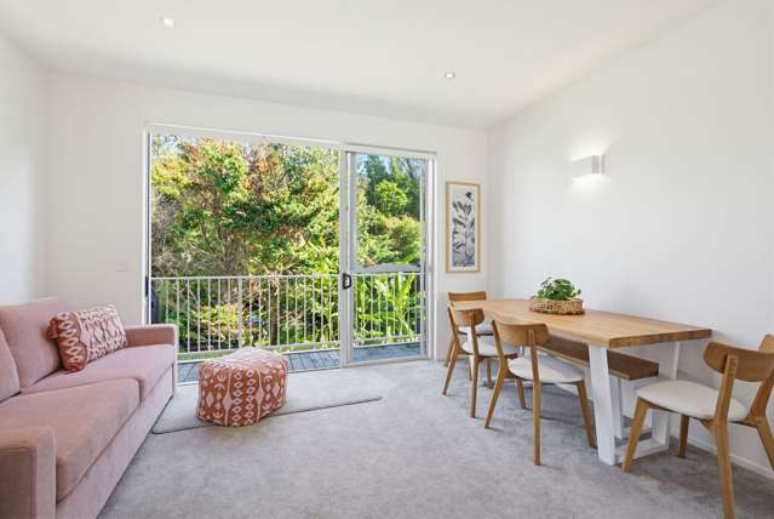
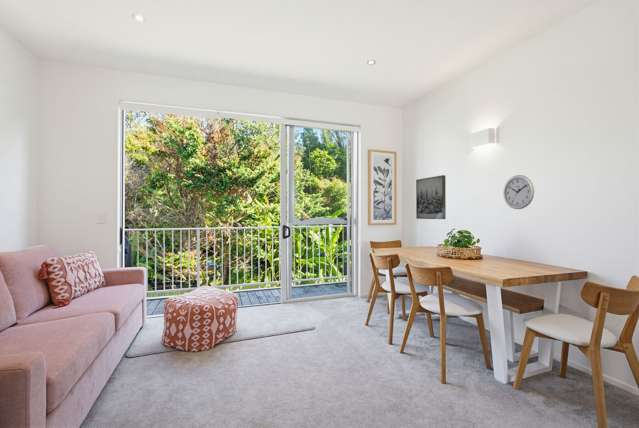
+ wall art (430, 198)
+ wall clock (517, 192)
